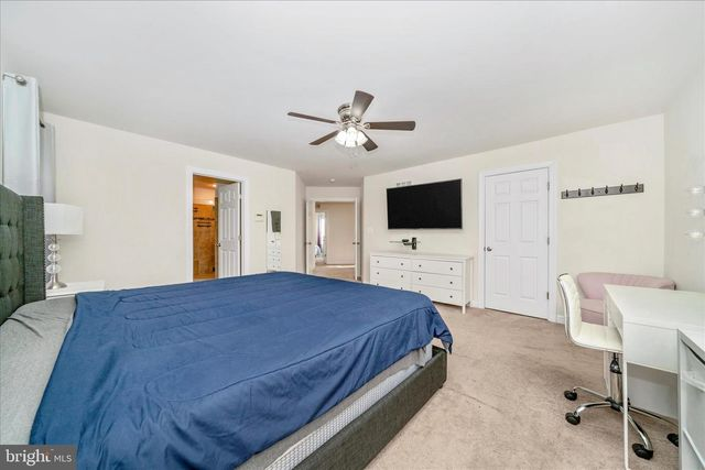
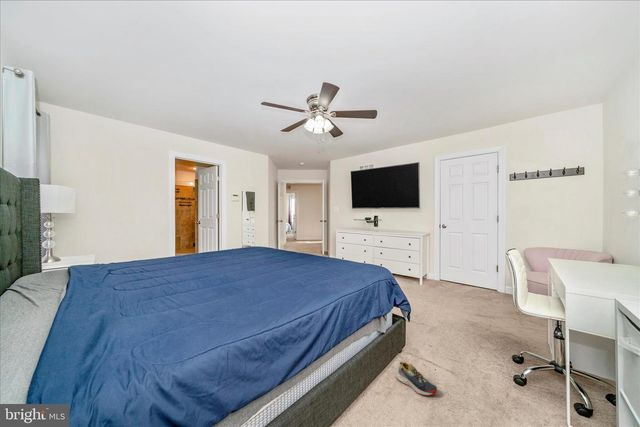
+ shoe (414, 376)
